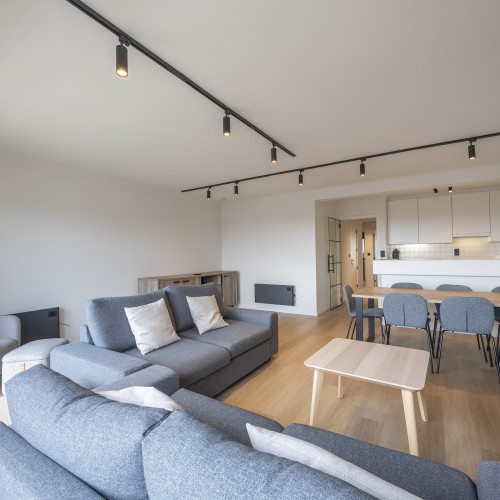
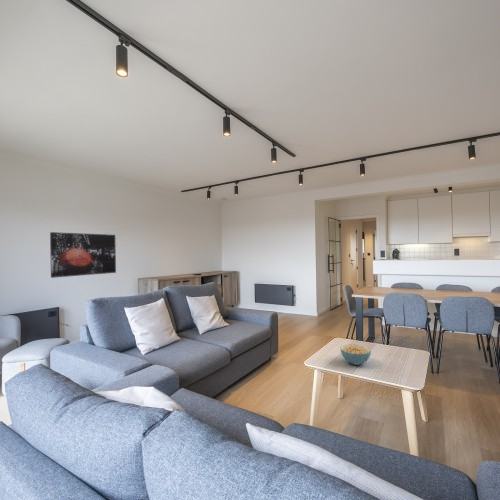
+ wall art (85, 254)
+ cereal bowl (355, 356)
